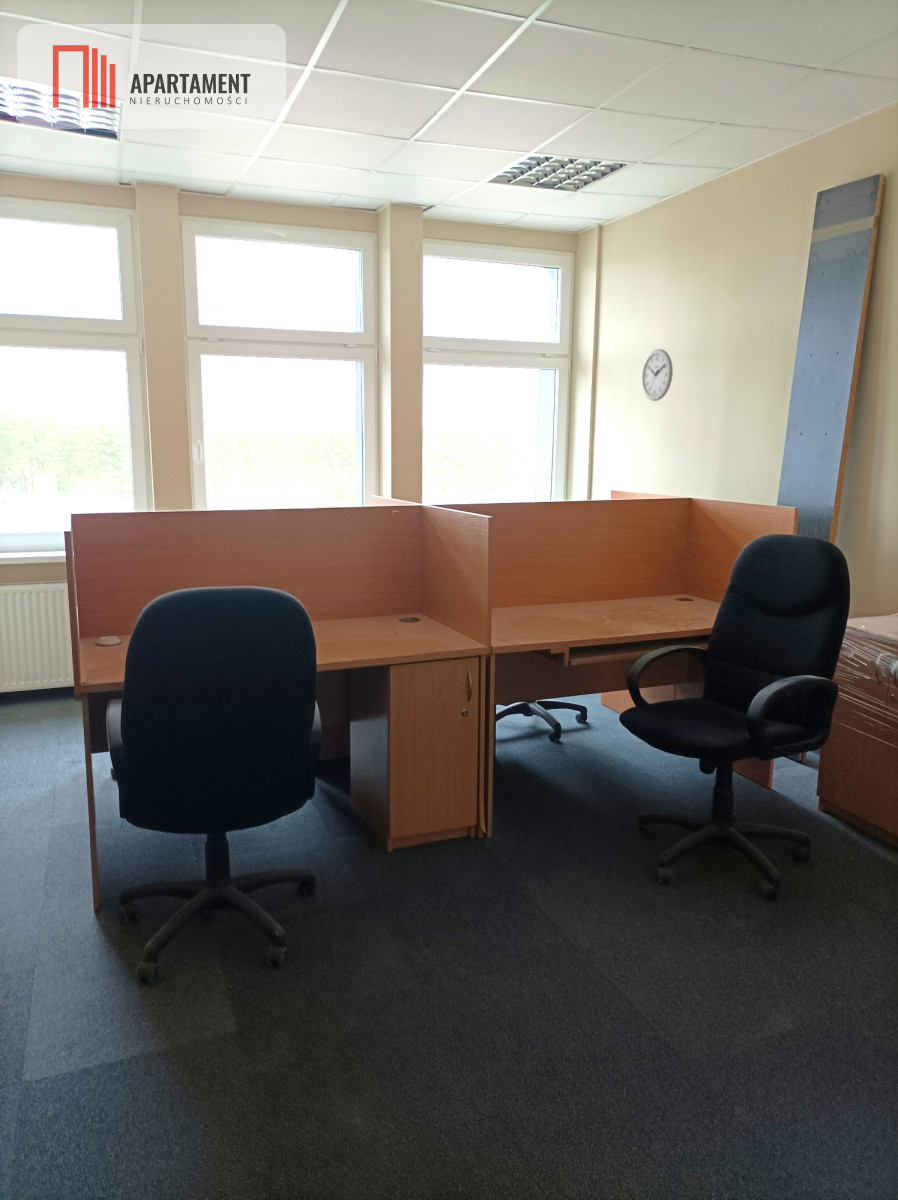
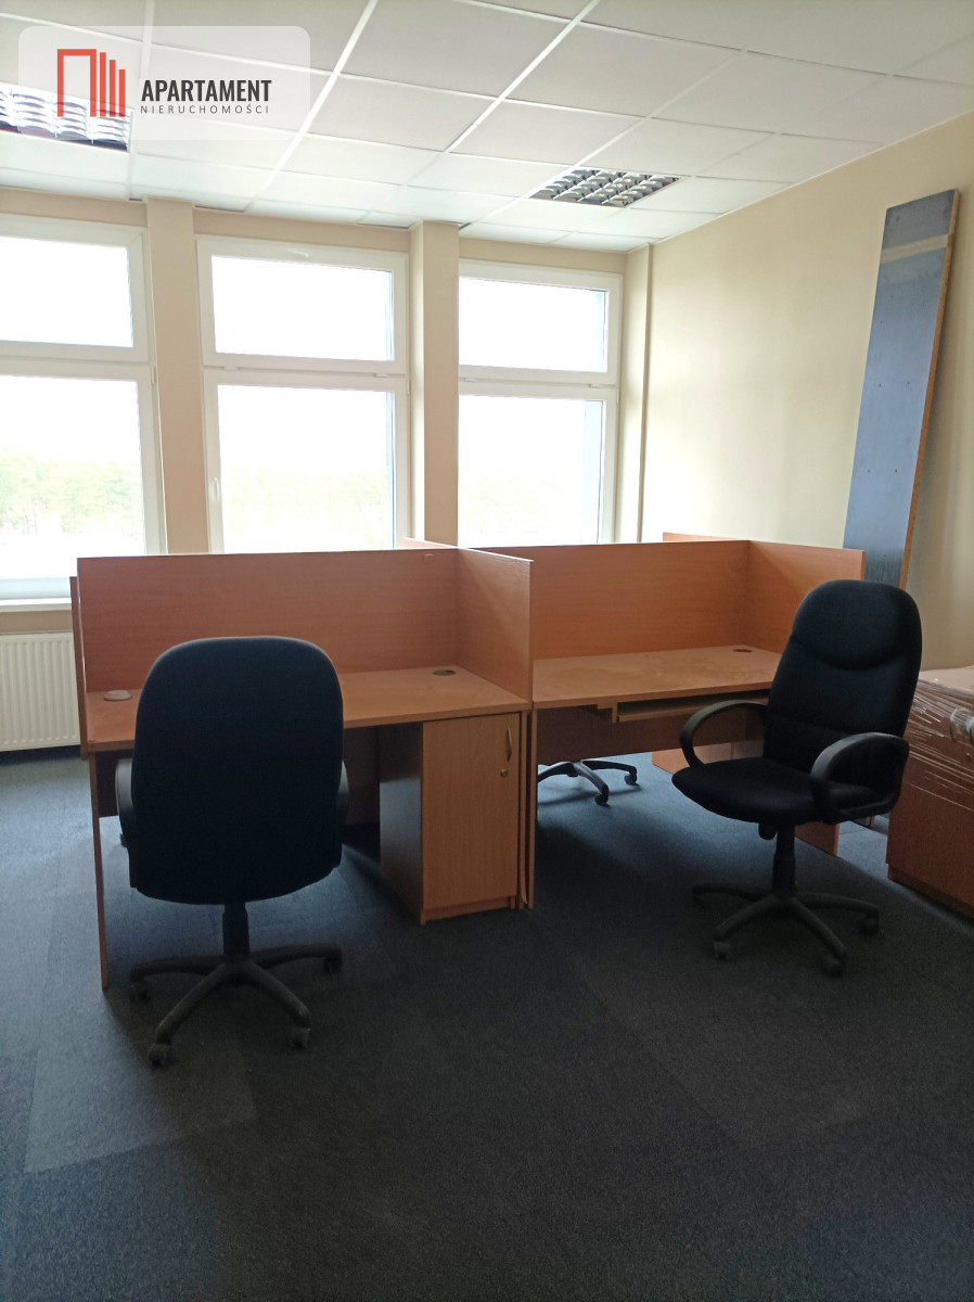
- wall clock (656, 375)
